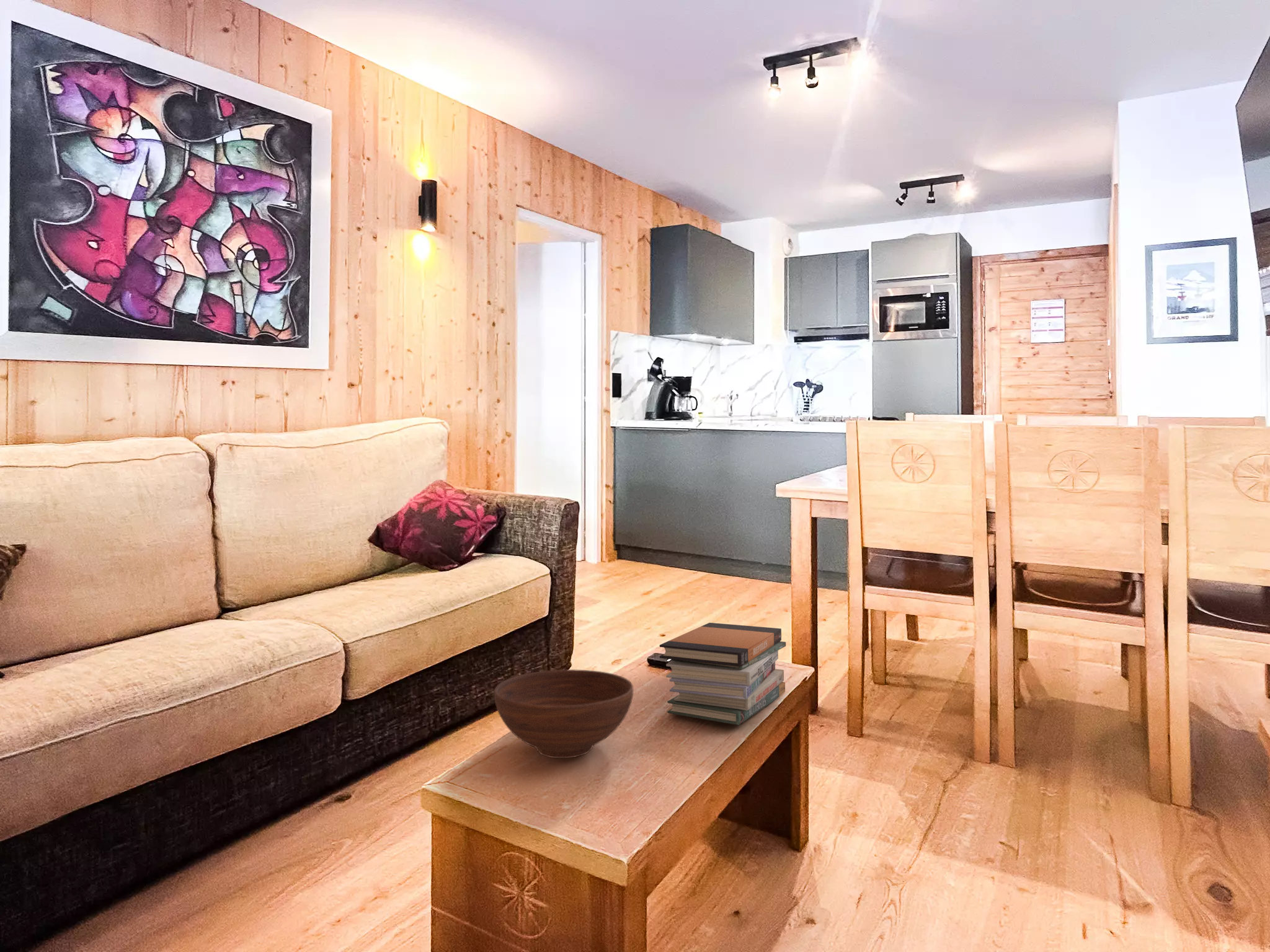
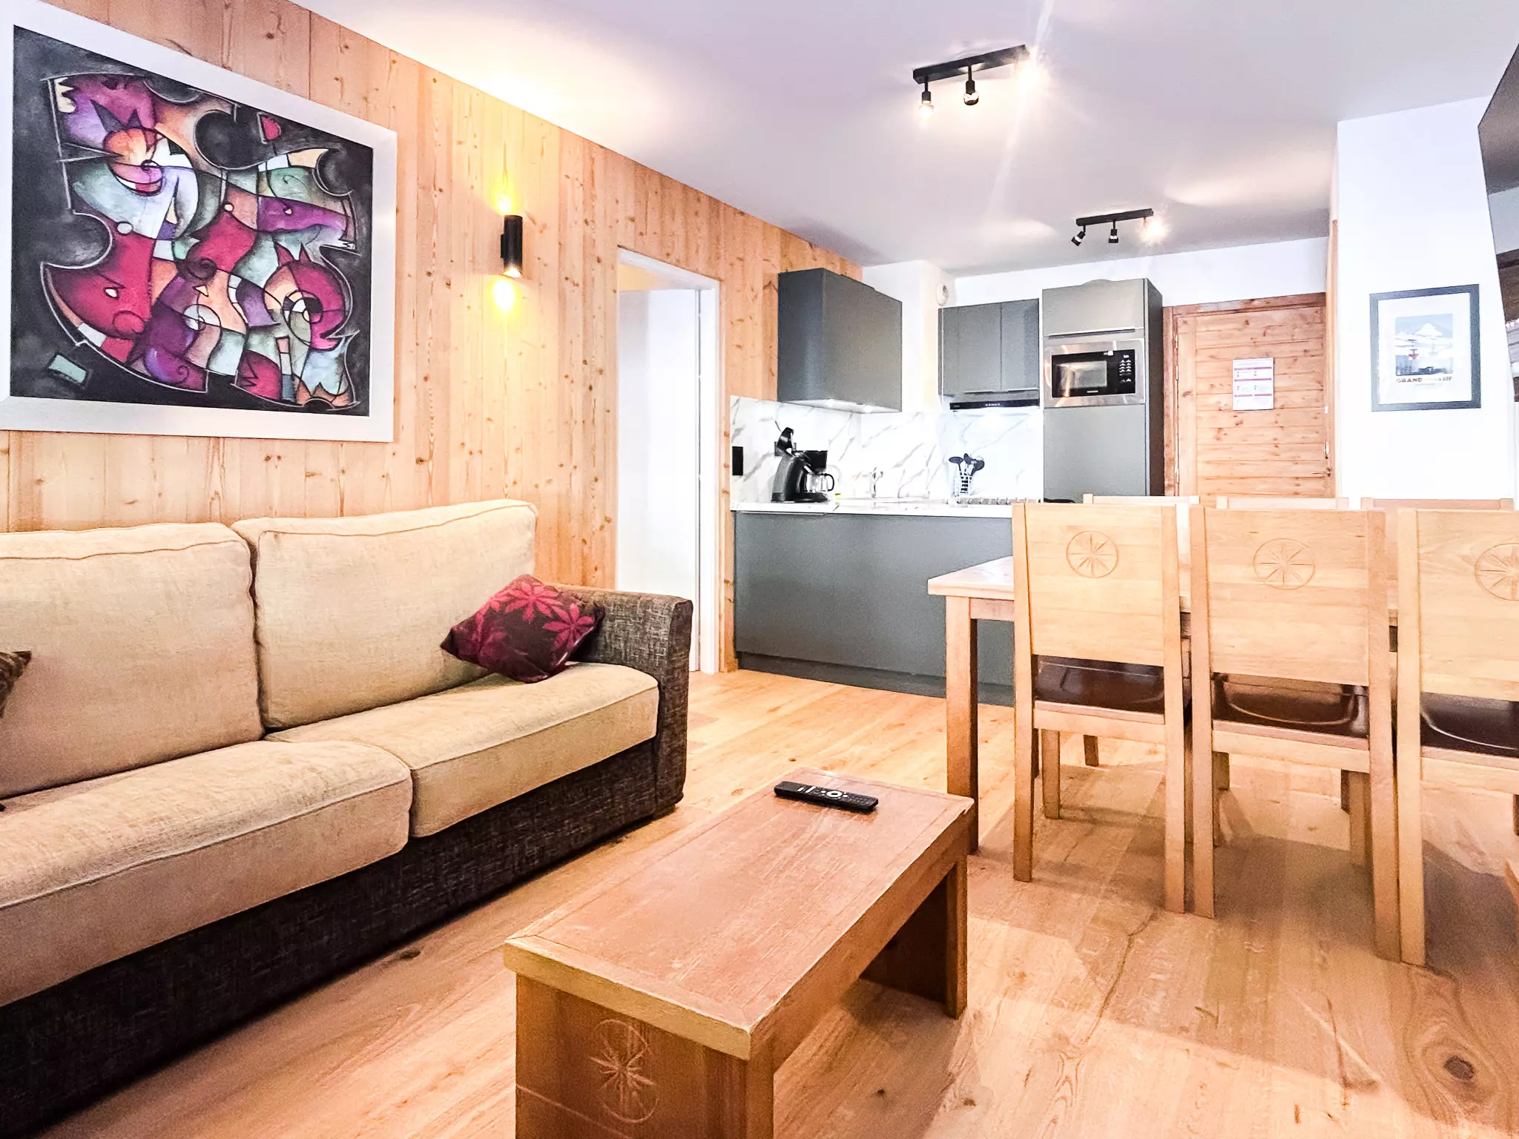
- book stack (726, 669)
- bowl (564, 718)
